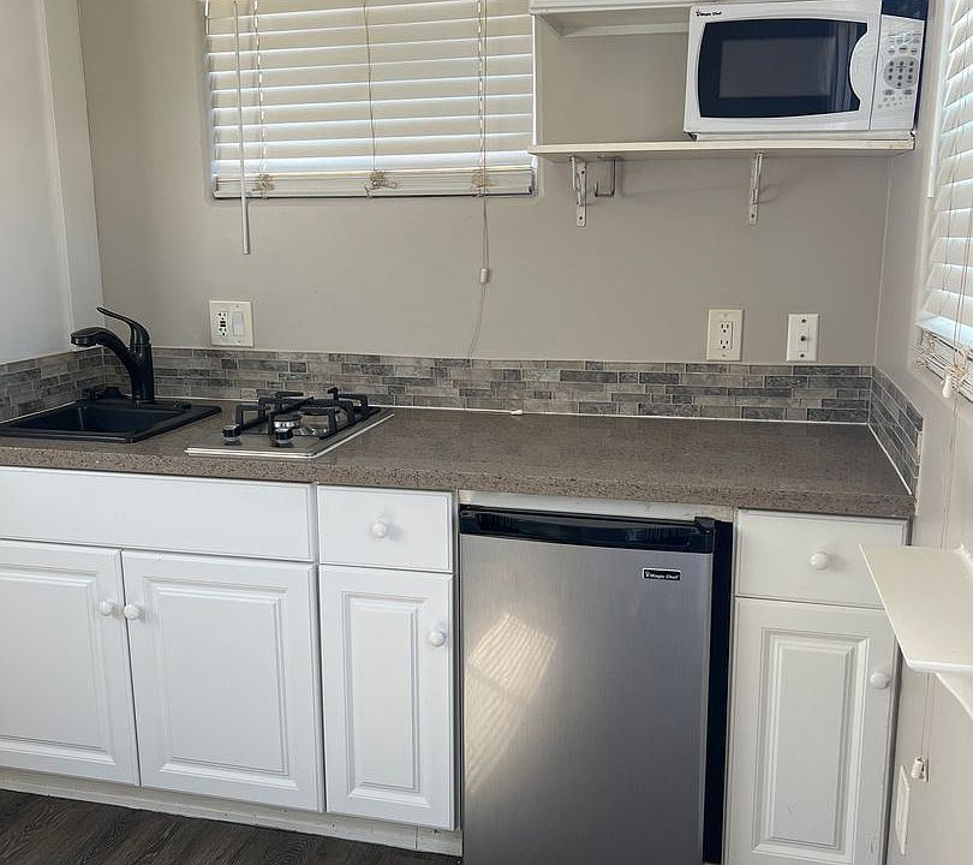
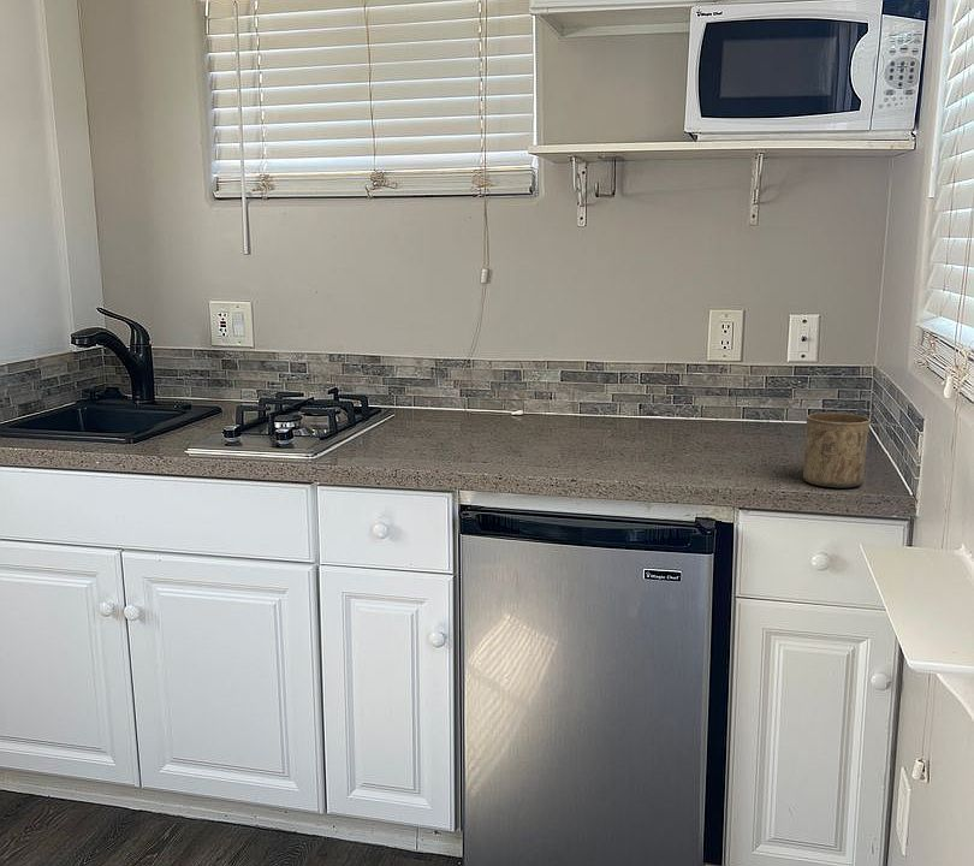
+ cup (836, 449)
